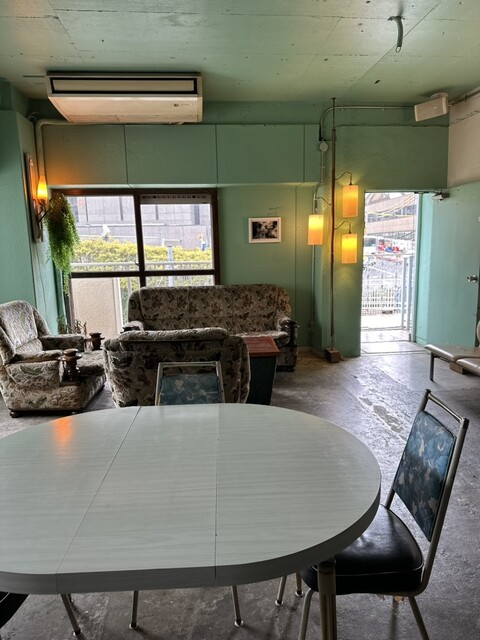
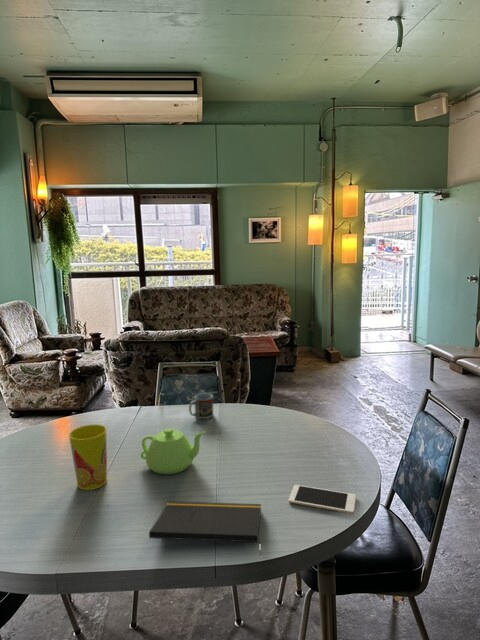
+ cup (201, 406)
+ notepad (209, 520)
+ cell phone (322, 498)
+ cup (90, 457)
+ teapot (172, 447)
